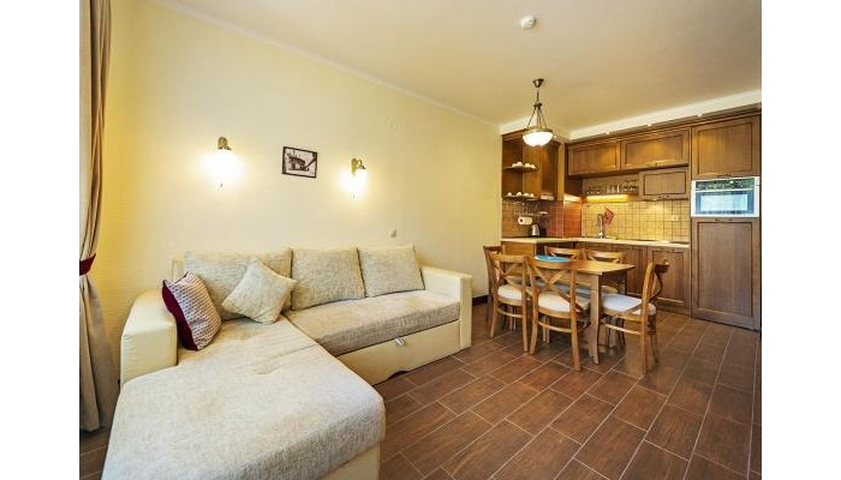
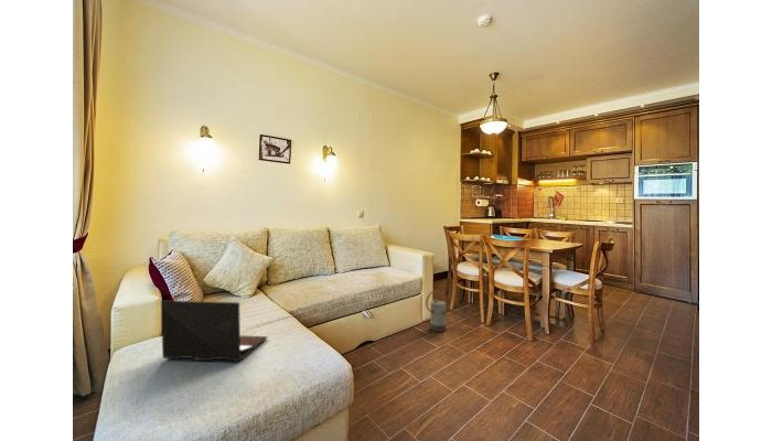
+ watering can (438, 309)
+ laptop (218, 321)
